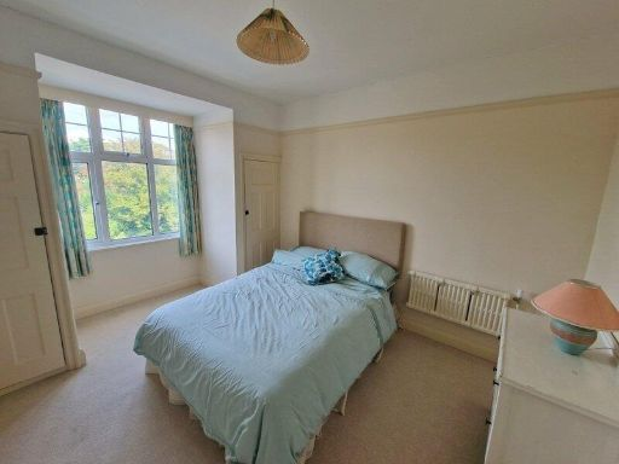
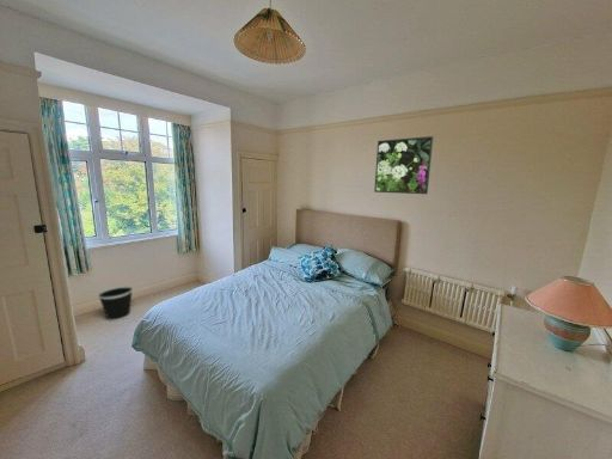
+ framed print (400, 166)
+ wastebasket (117, 304)
